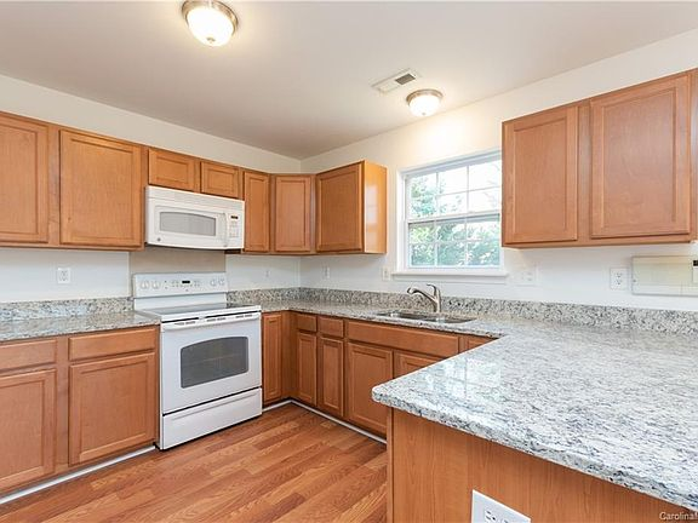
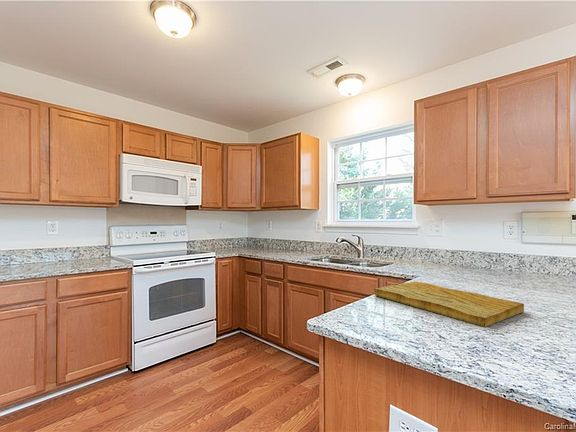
+ cutting board (442, 297)
